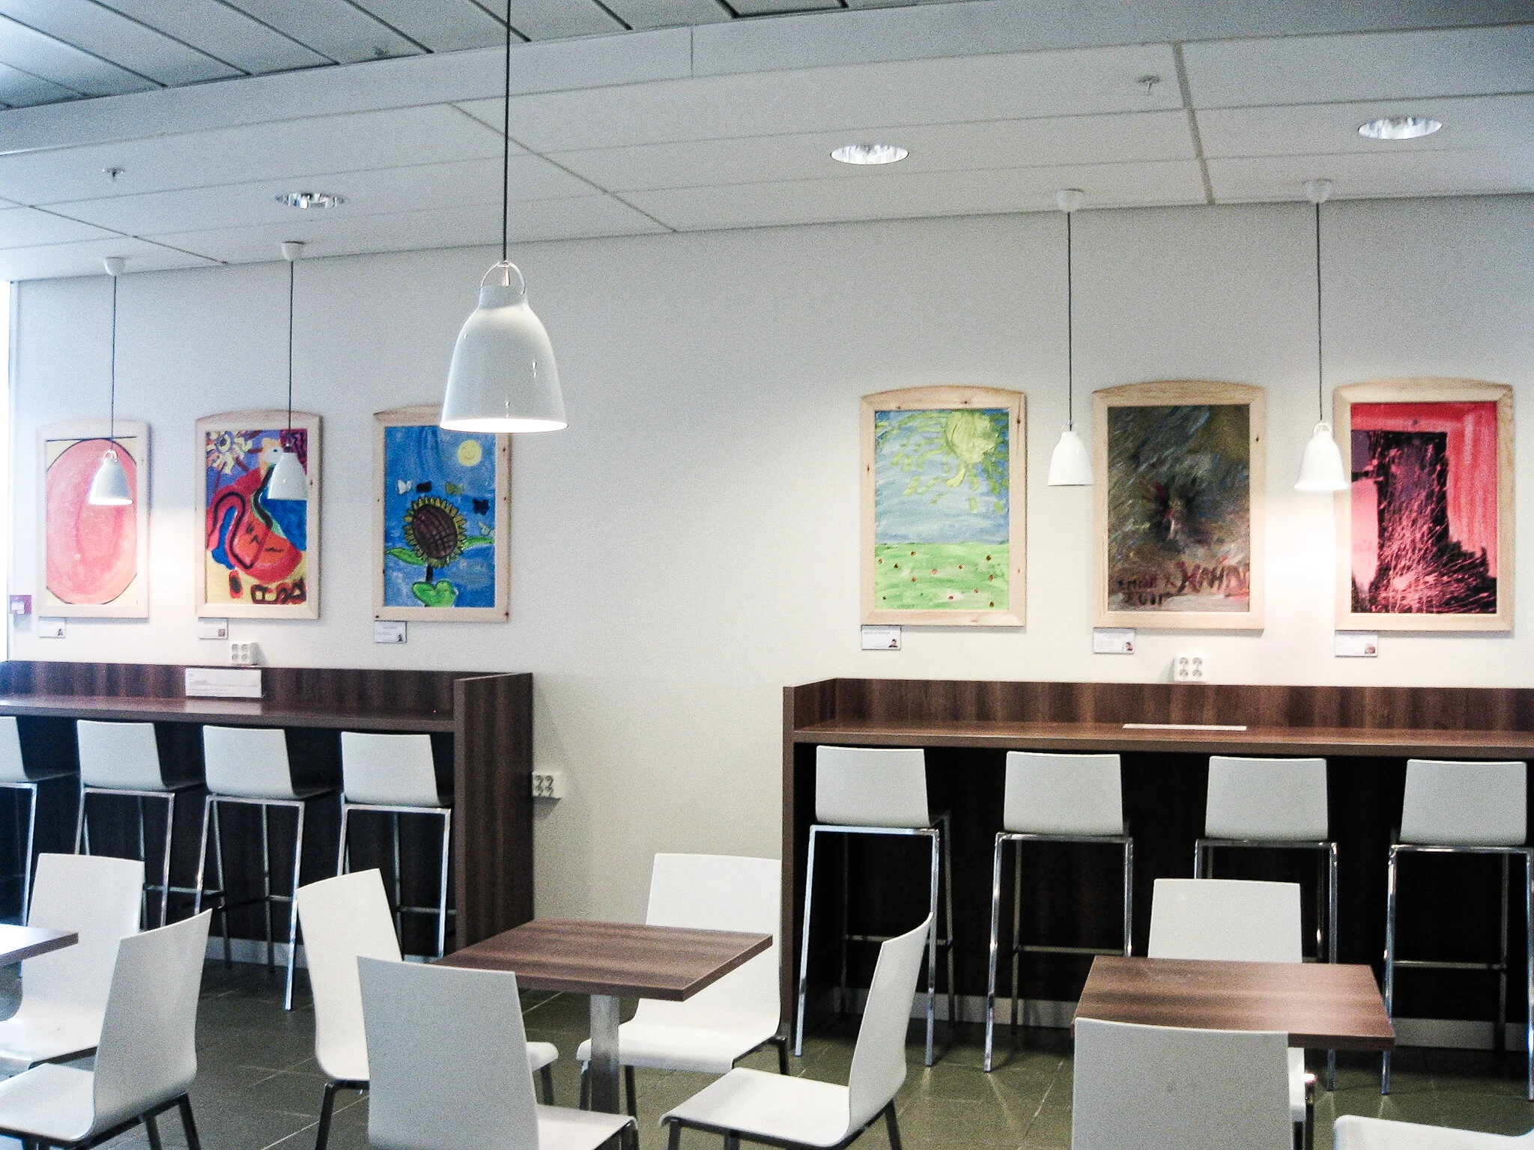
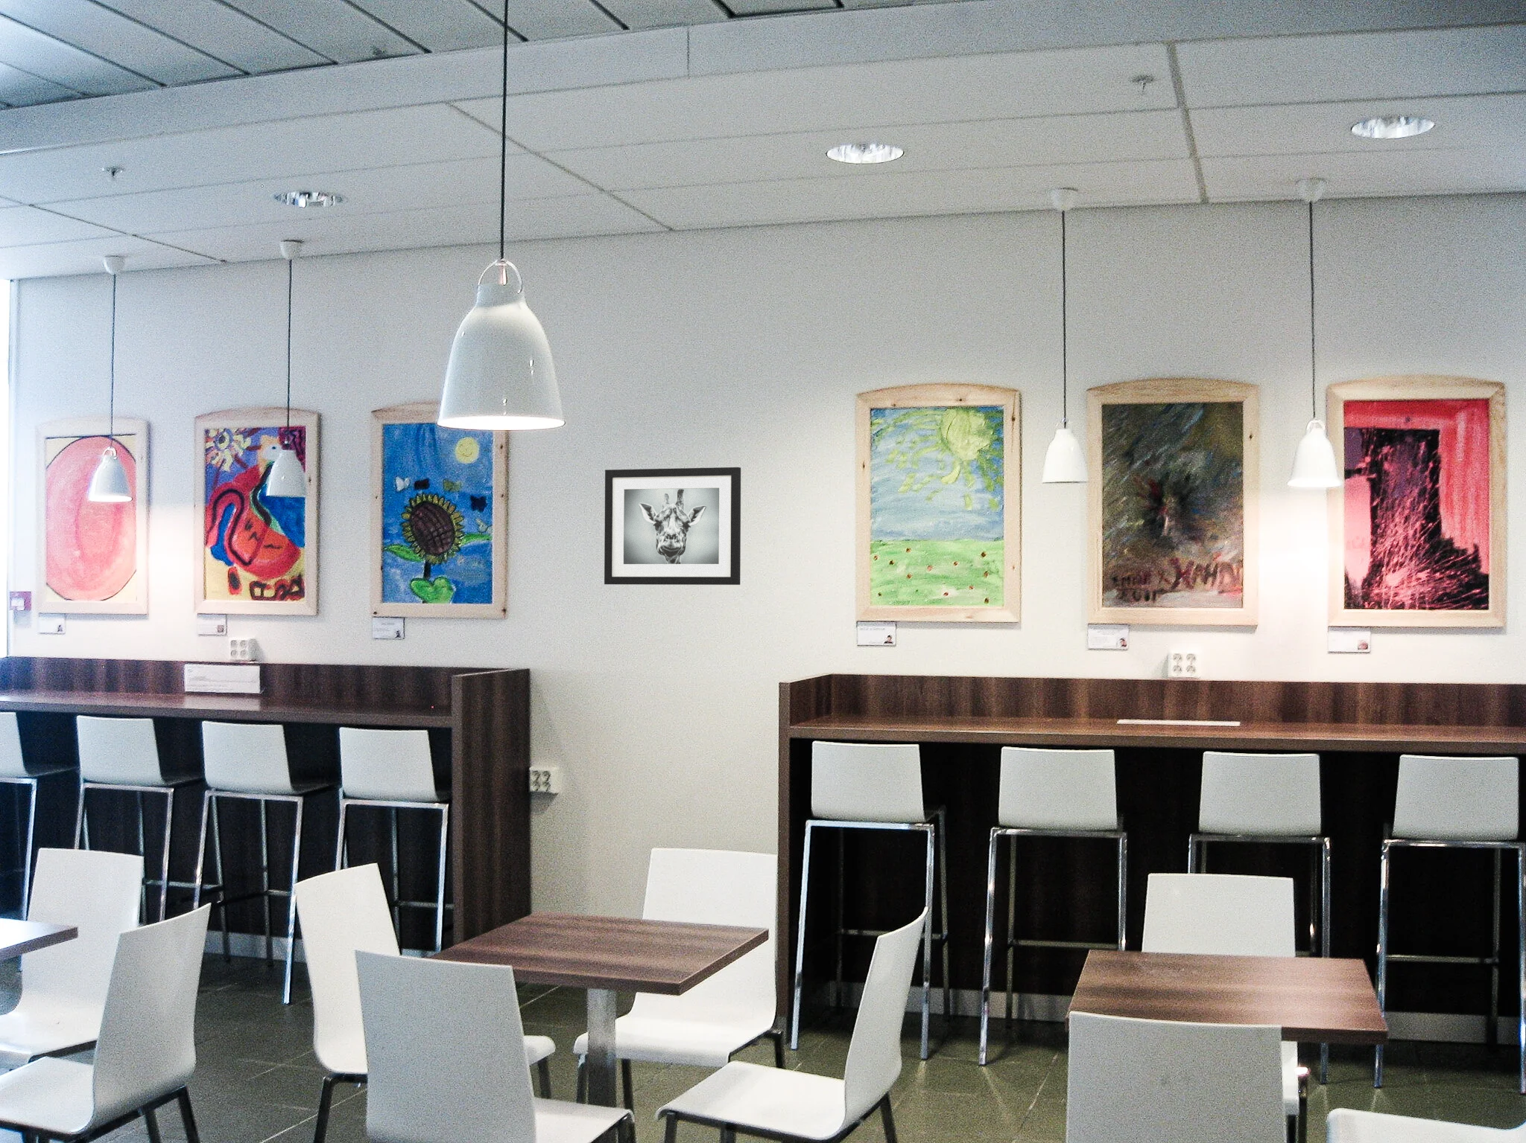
+ wall art (672, 526)
